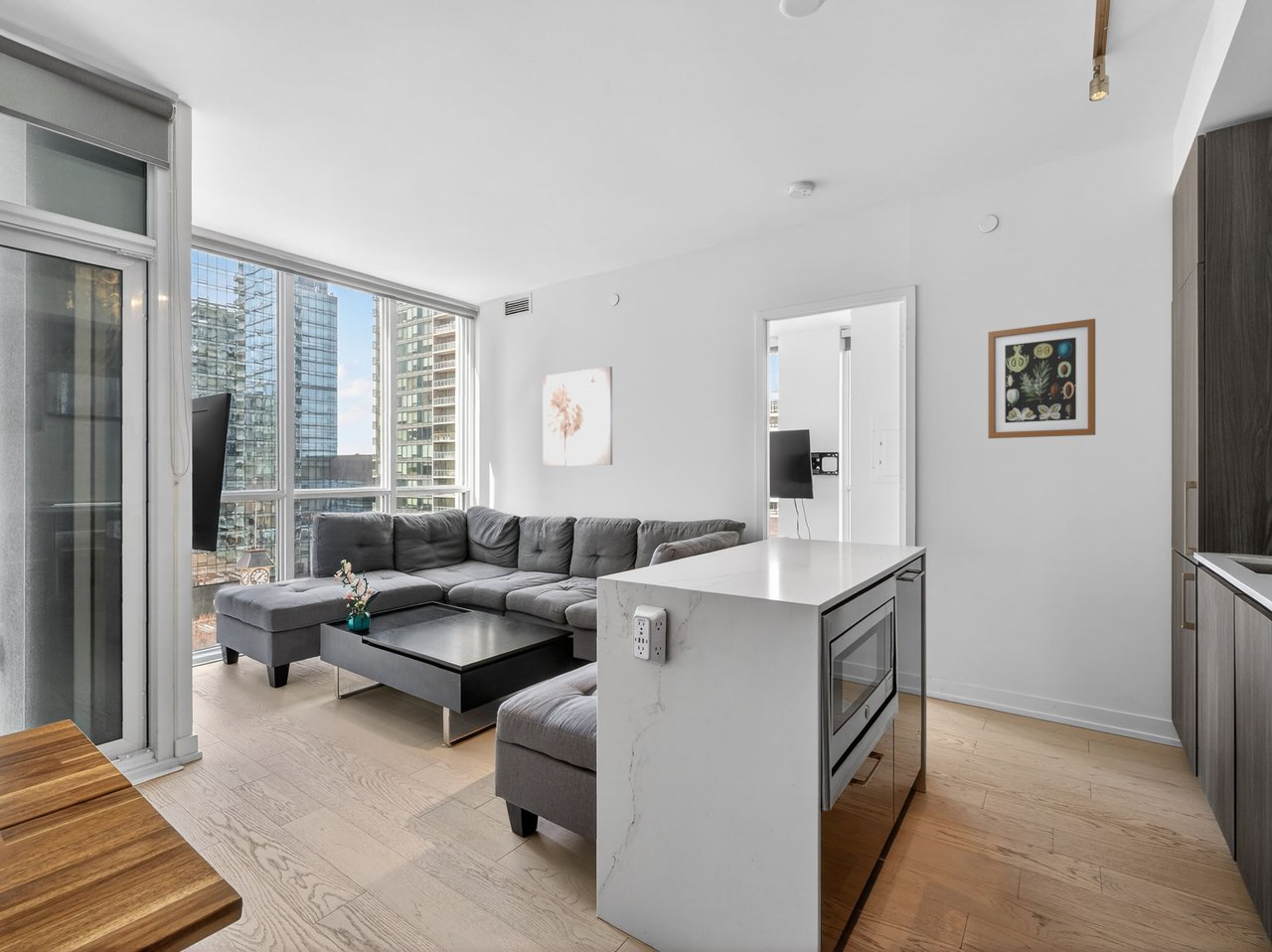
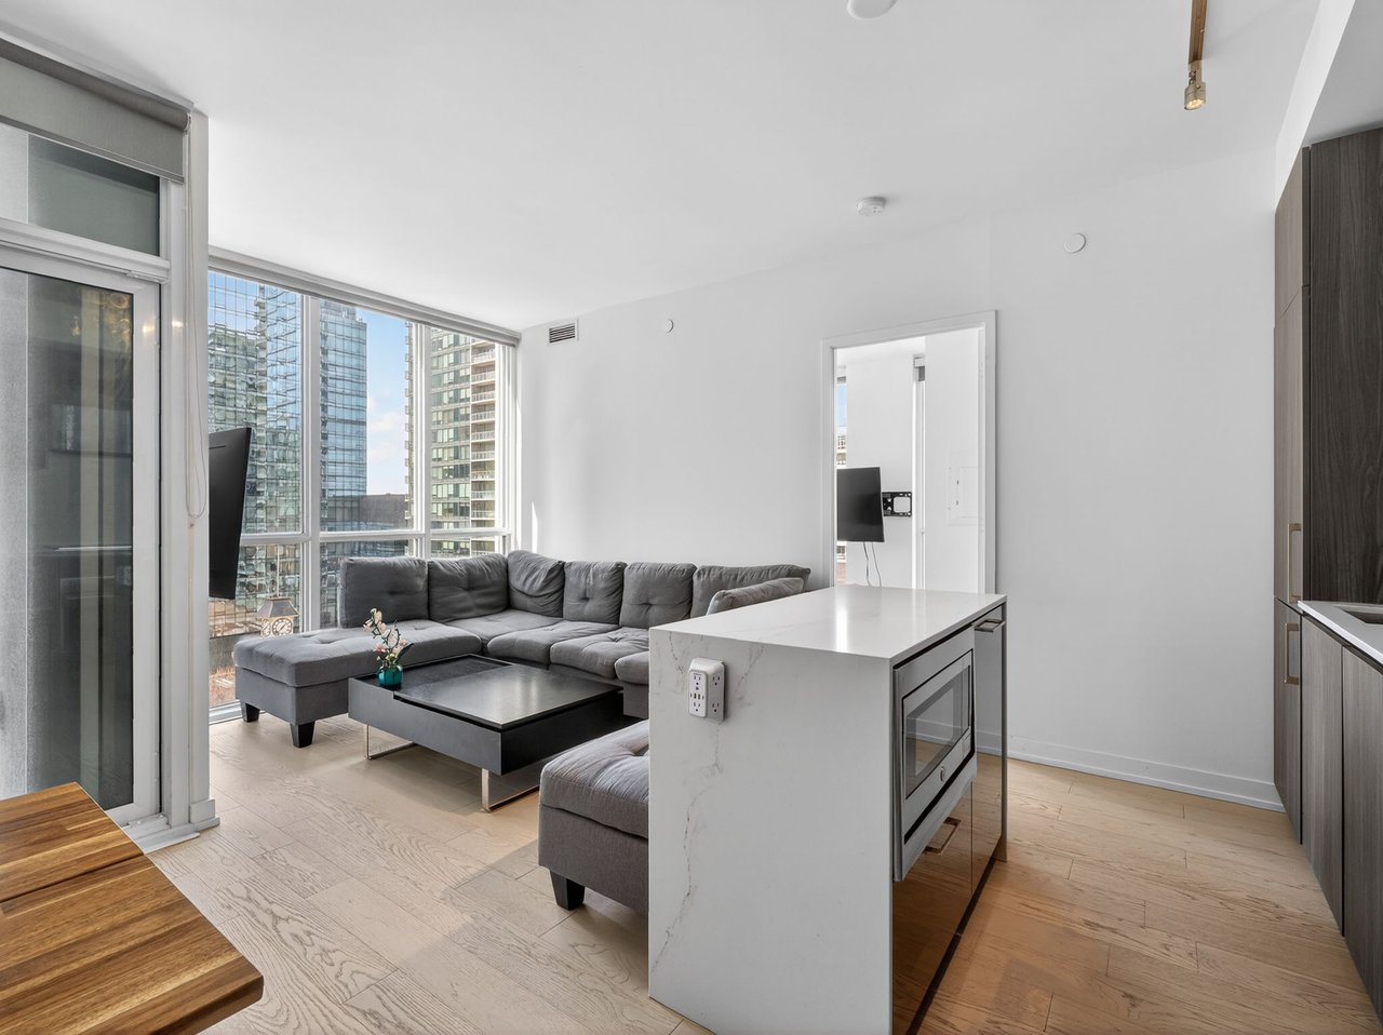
- wall art (575, 418)
- wall art (1039, 381)
